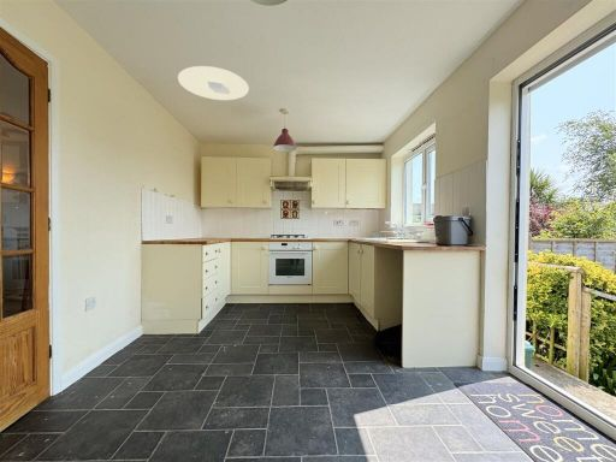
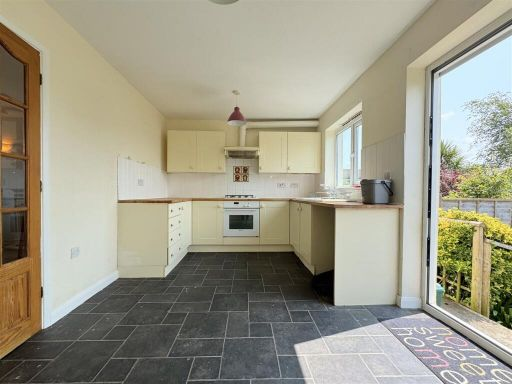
- ceiling light (214, 82)
